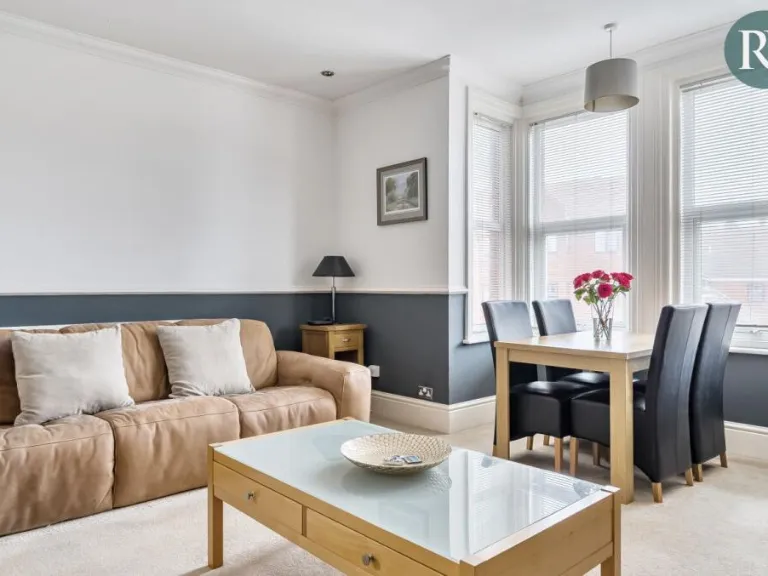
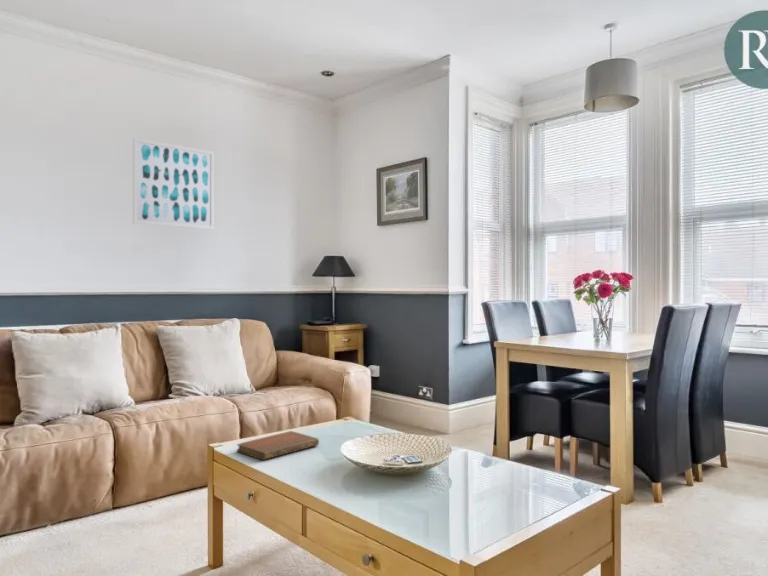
+ wall art (175, 185)
+ notebook (278, 444)
